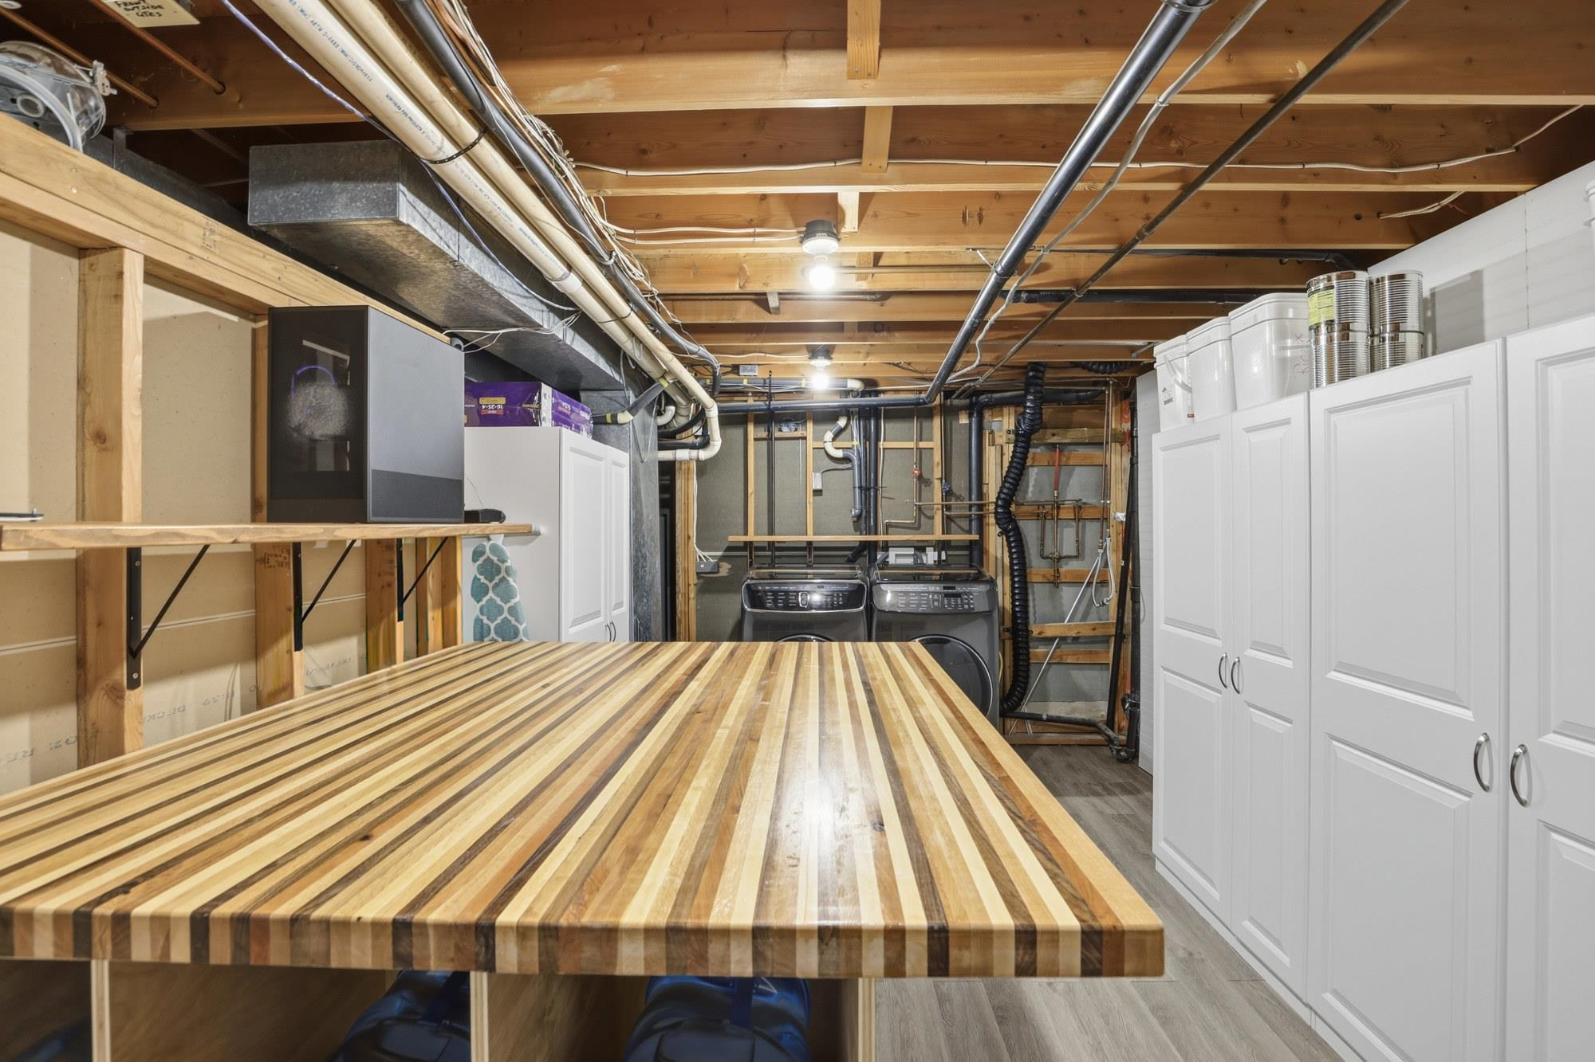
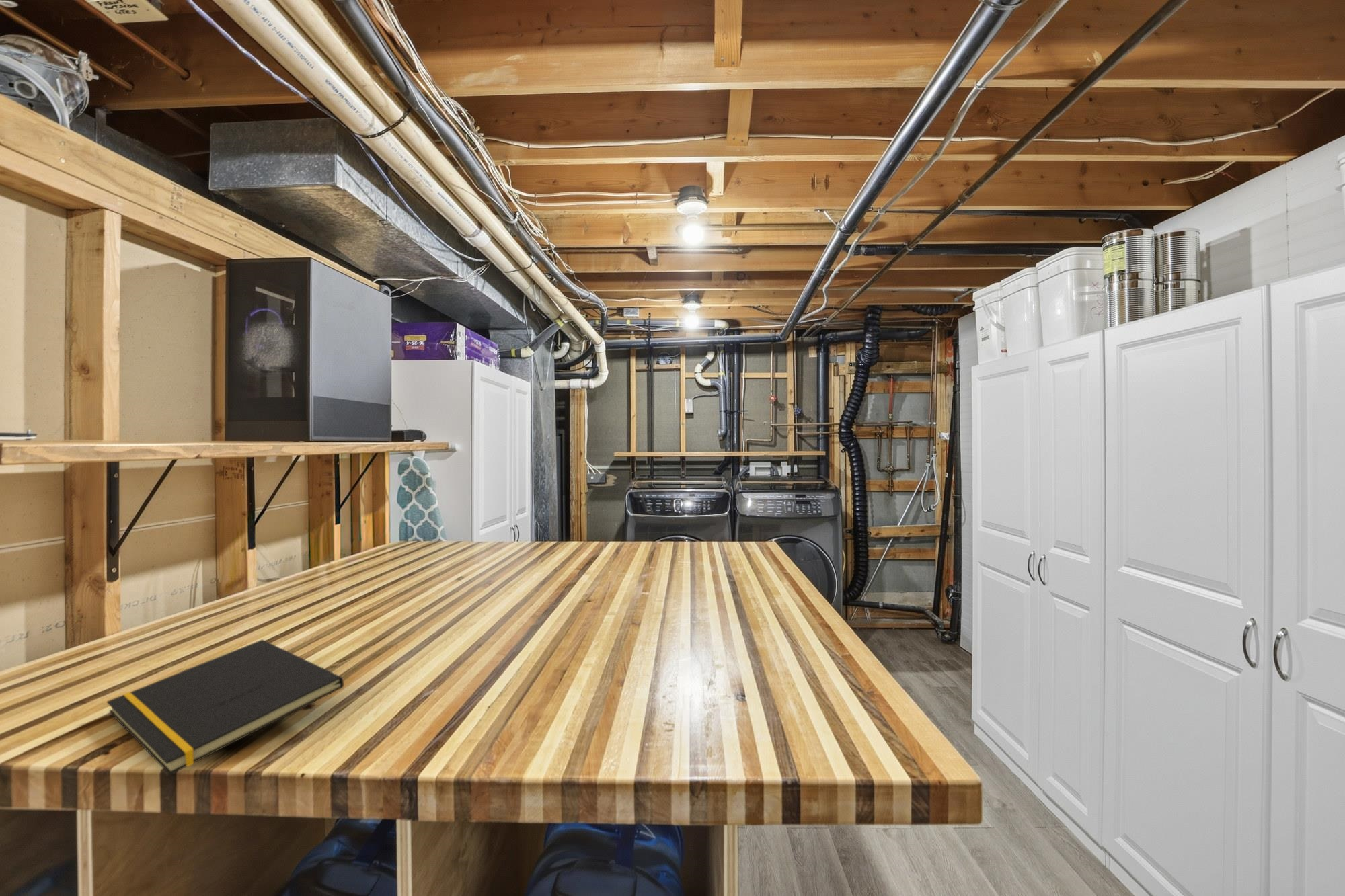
+ notepad (225, 694)
